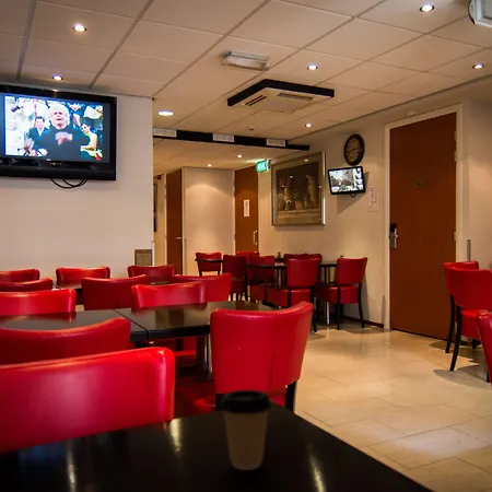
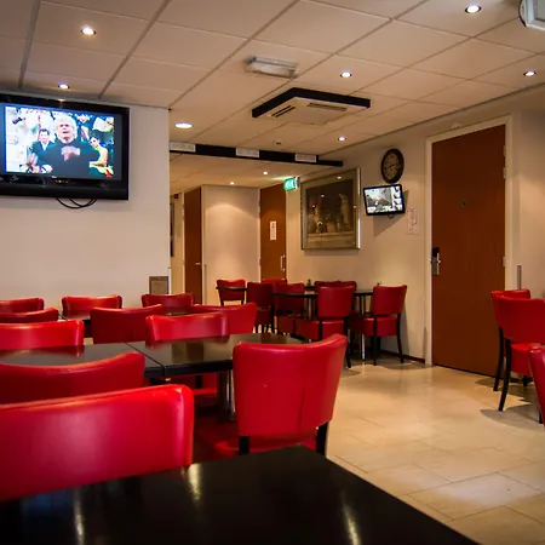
- coffee cup (246, 427)
